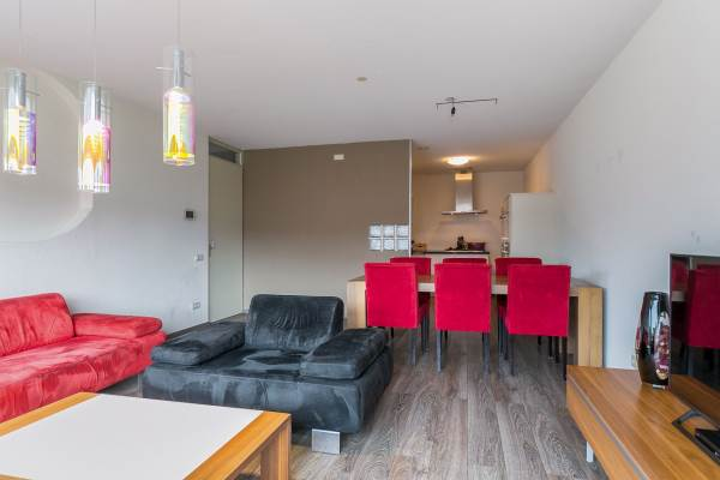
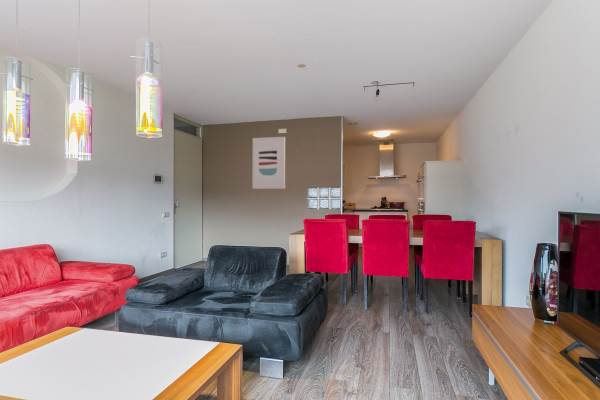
+ wall art (268, 163)
